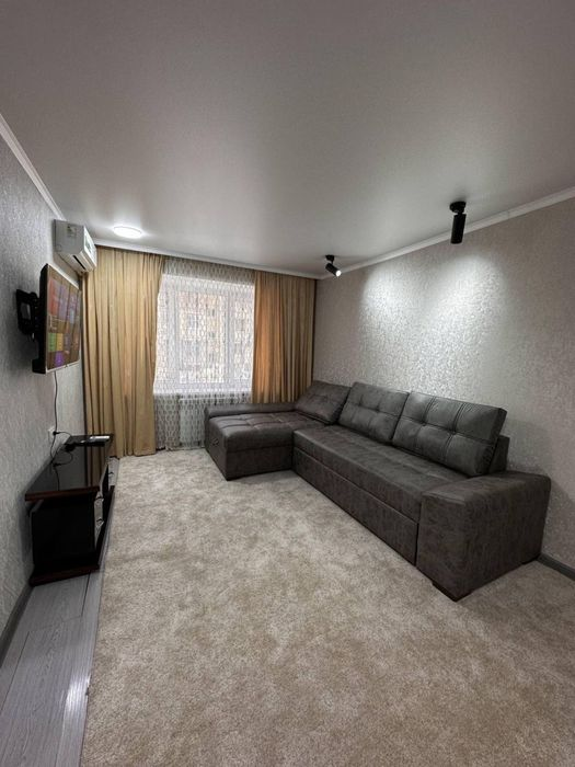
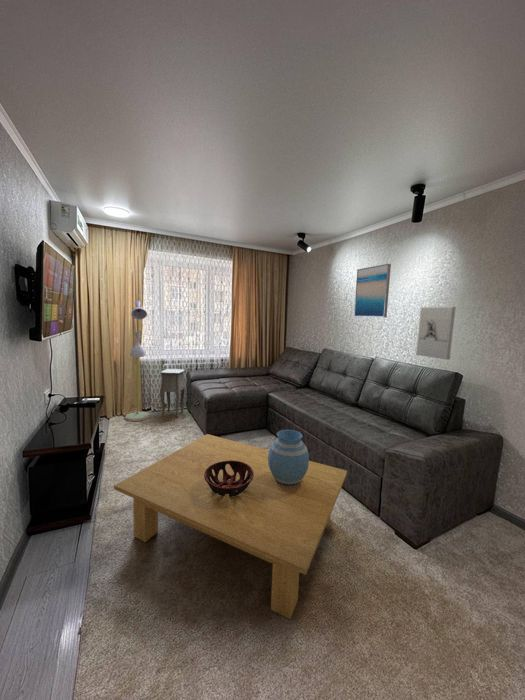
+ wall art (371, 292)
+ decorative bowl (227, 479)
+ vase (288, 456)
+ wall sculpture (434, 332)
+ floor lamp (137, 361)
+ side table (172, 391)
+ coffee table (238, 502)
